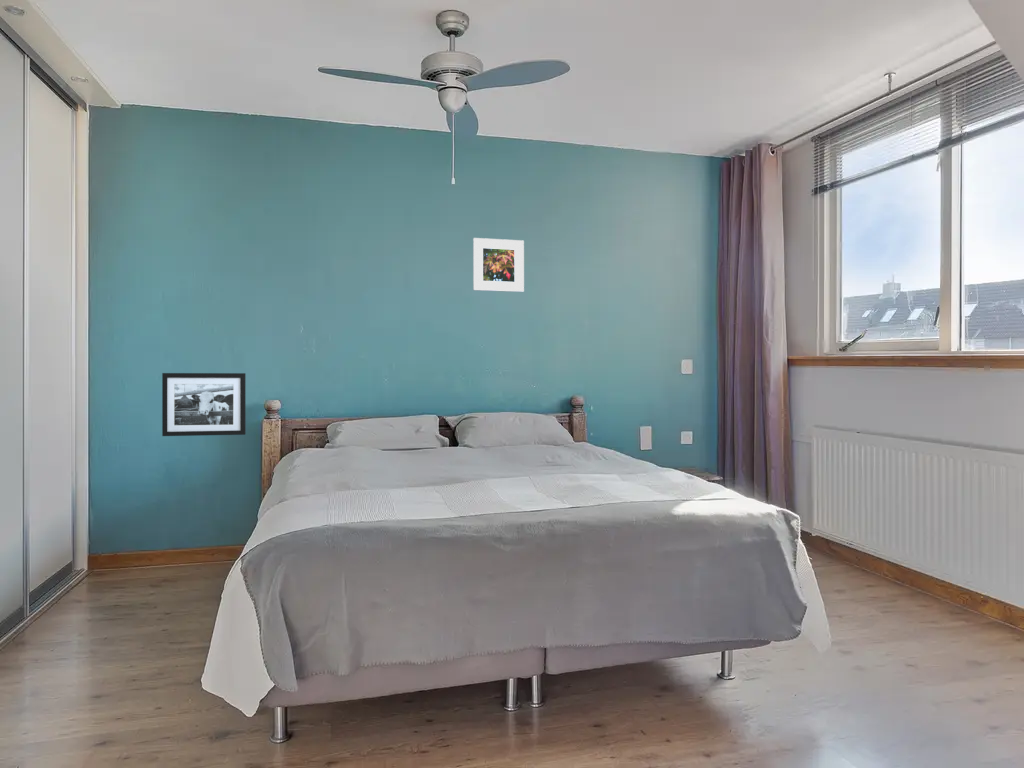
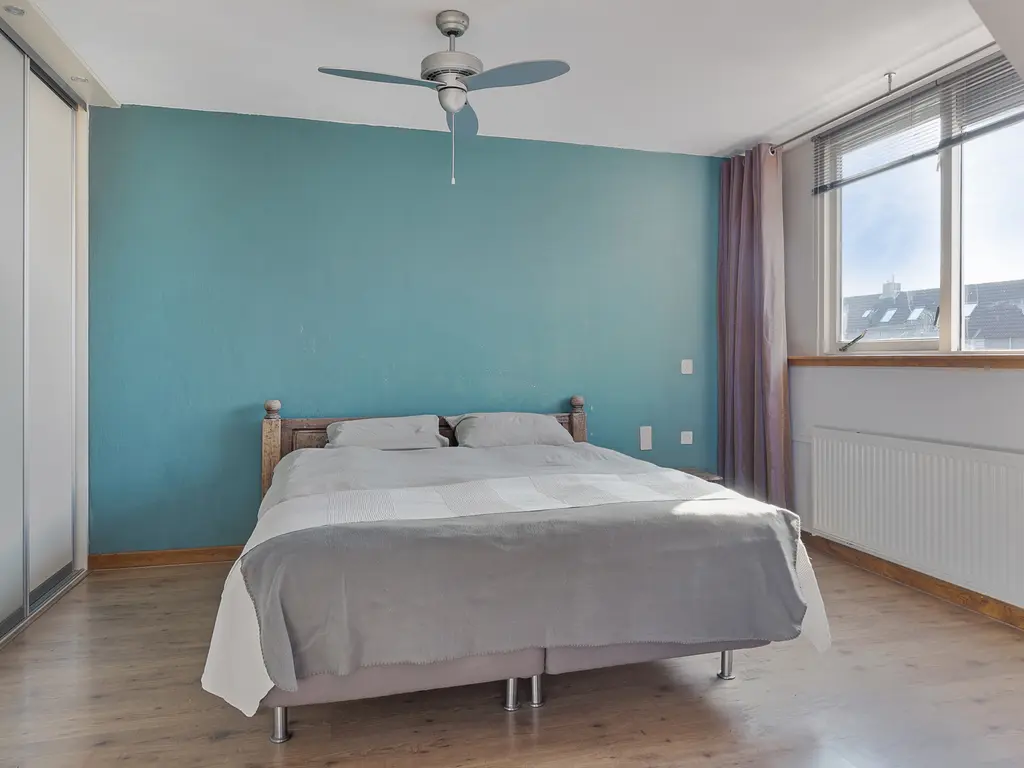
- picture frame (204, 404)
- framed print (498, 265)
